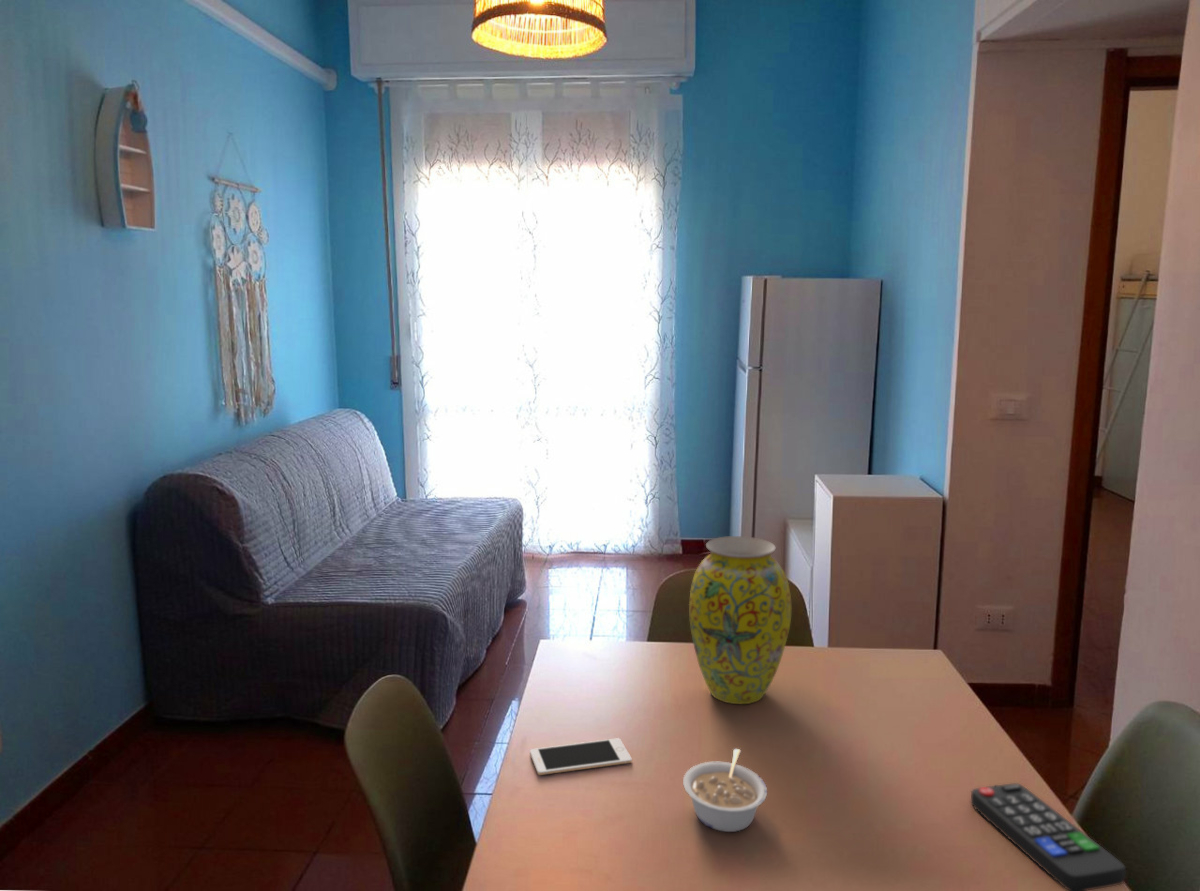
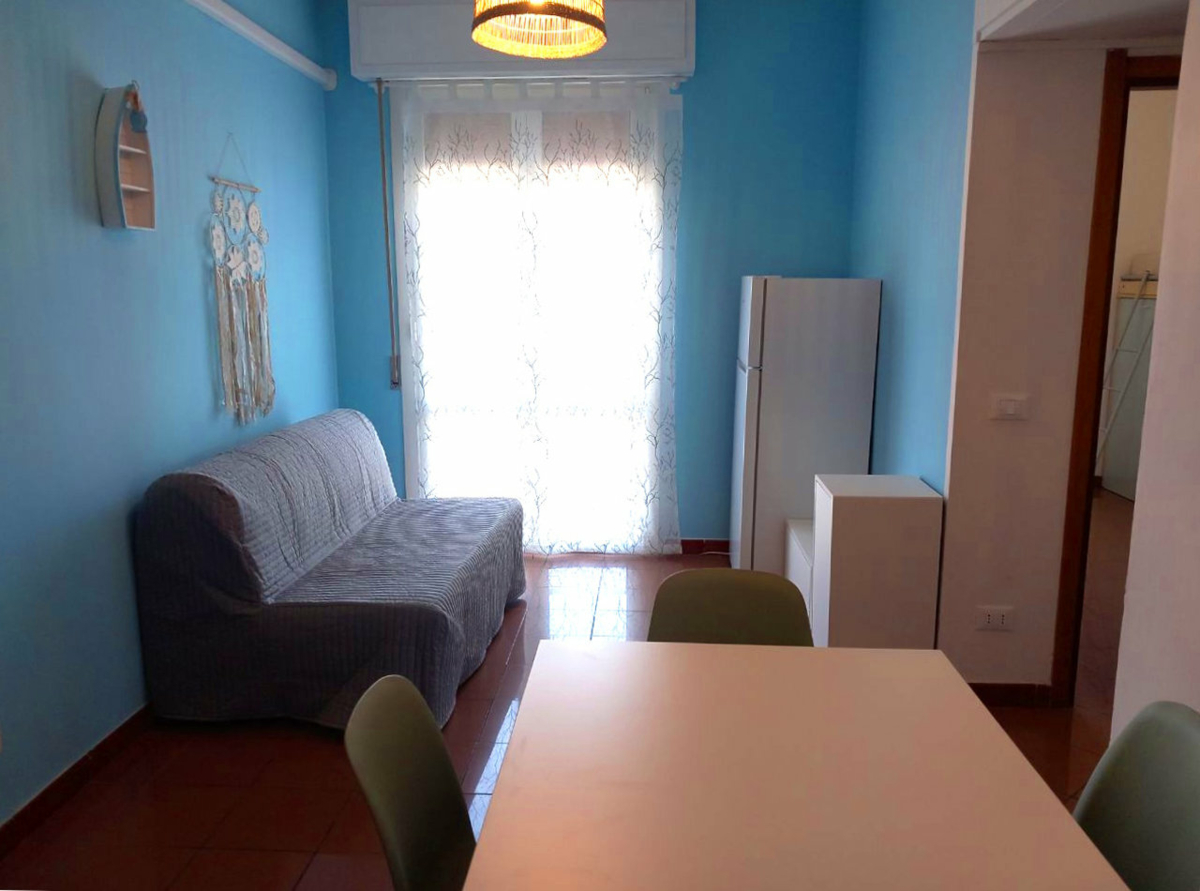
- legume (723, 794)
- vase (738, 619)
- cell phone (580, 756)
- remote control (1042, 831)
